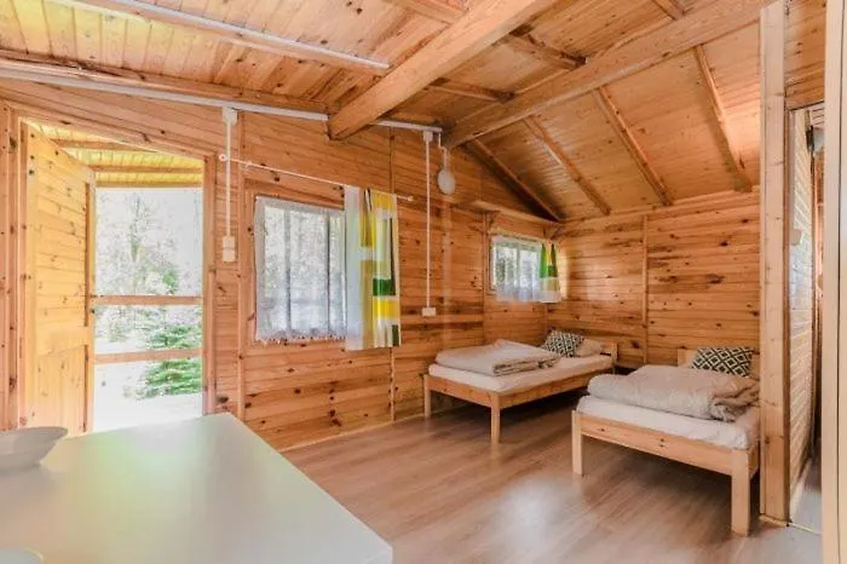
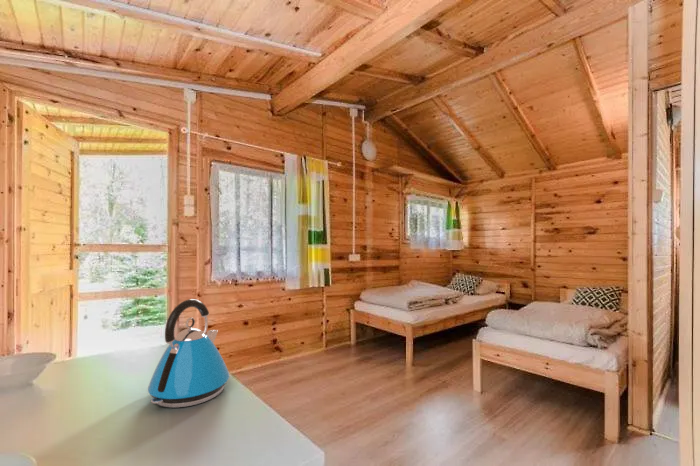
+ kettle (188, 346)
